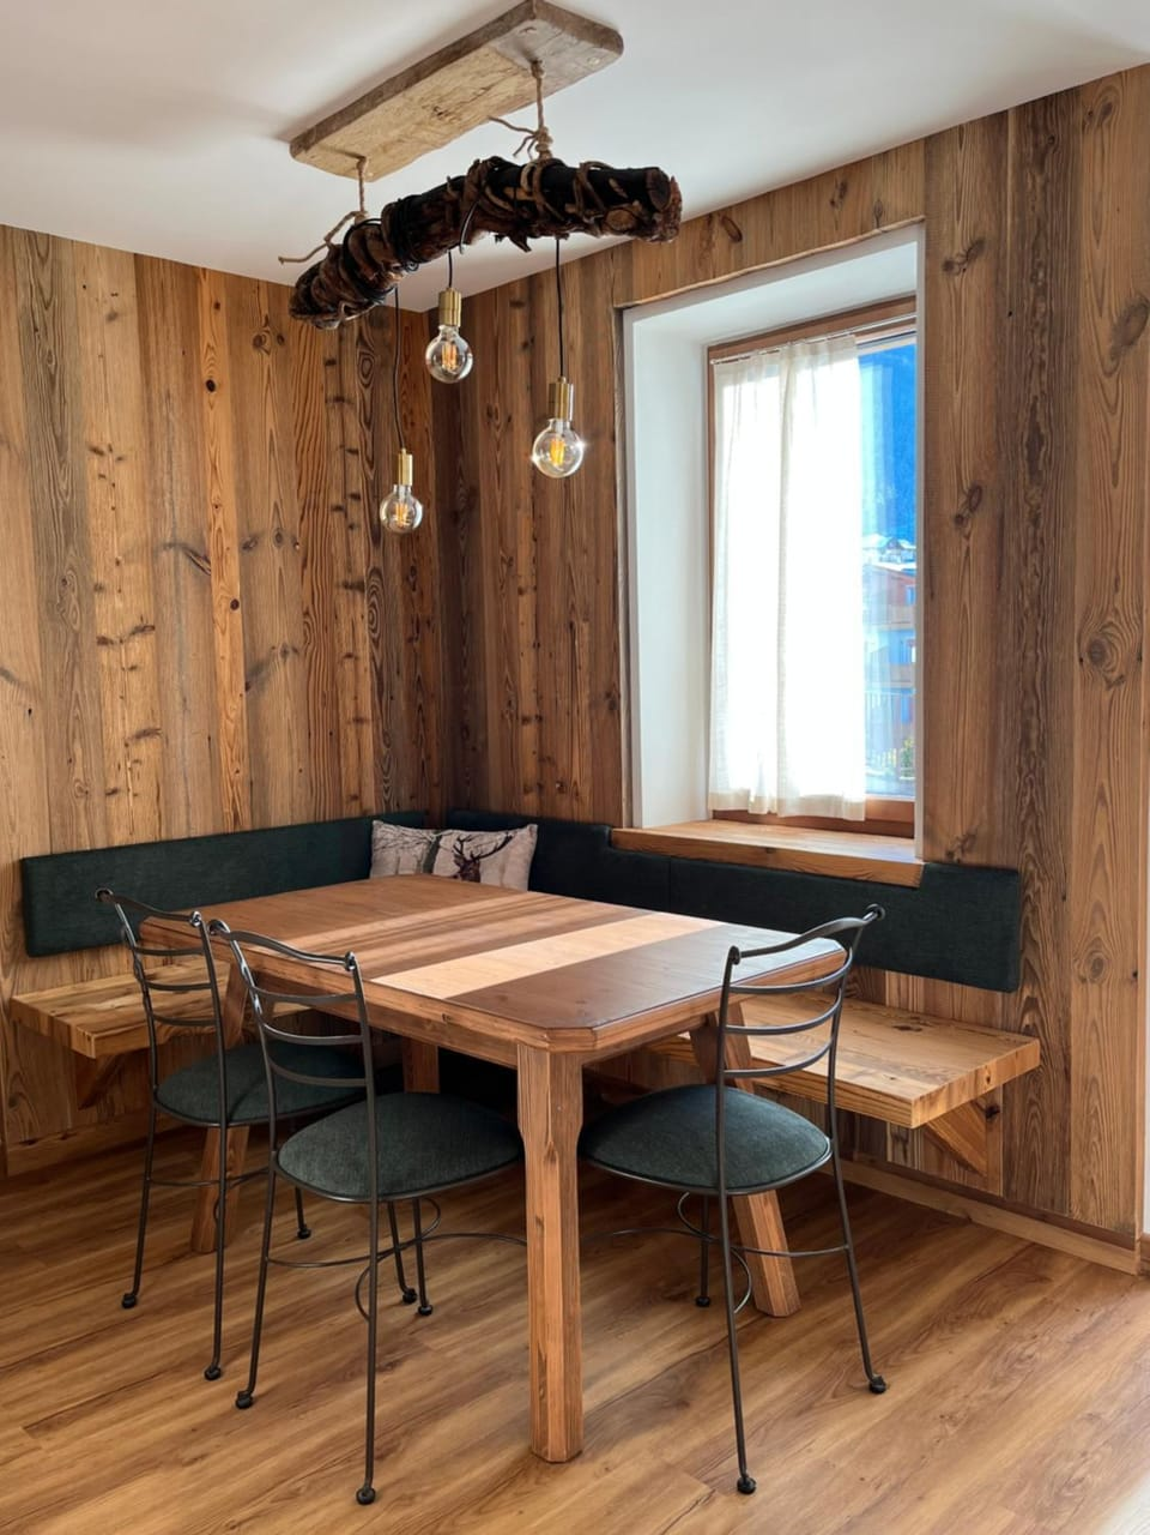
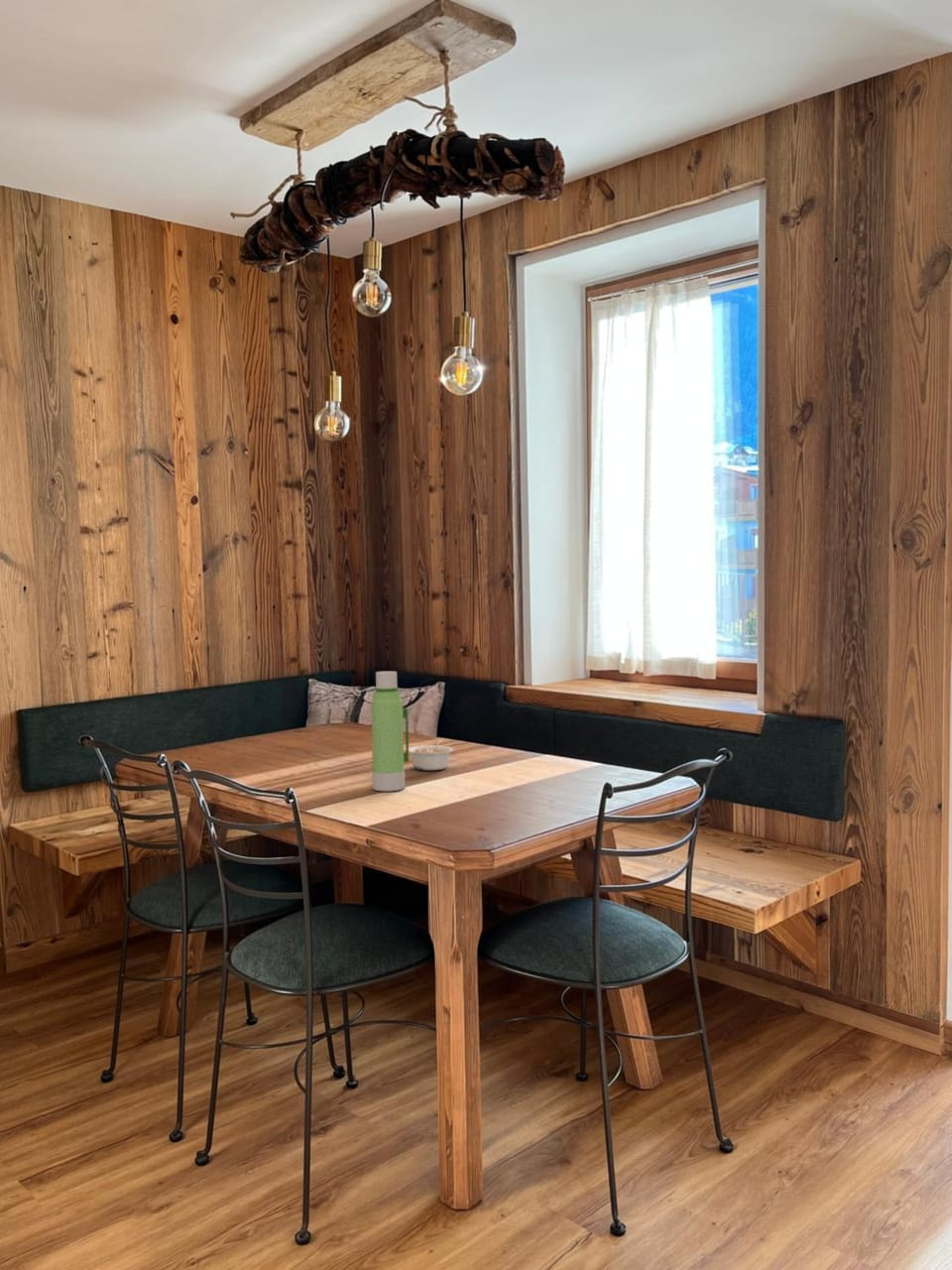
+ water bottle (389, 730)
+ legume (429, 756)
